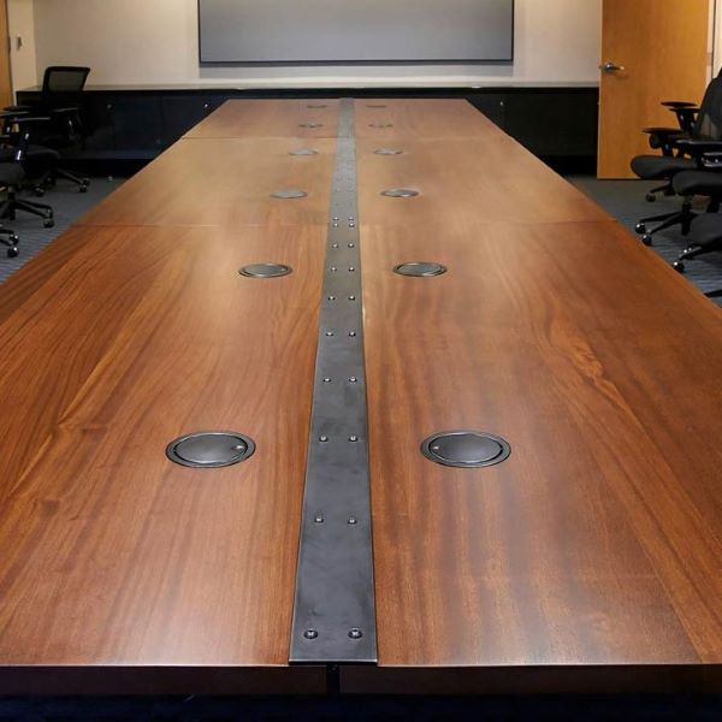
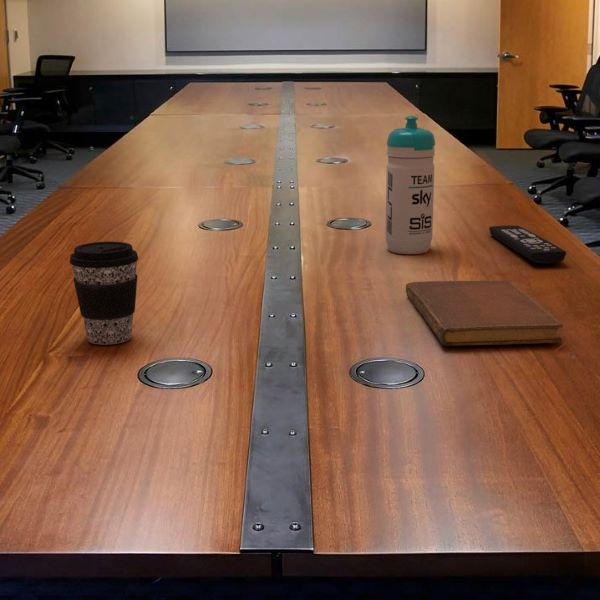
+ coffee cup (106, 293)
+ remote control (524, 243)
+ water bottle (410, 184)
+ notebook (477, 309)
